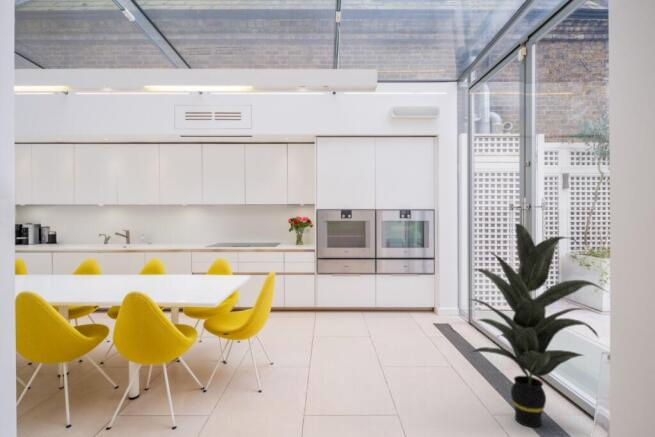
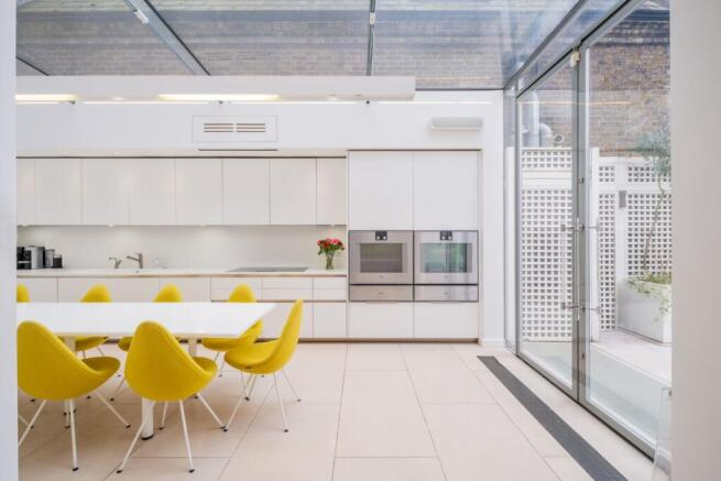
- indoor plant (529, 320)
